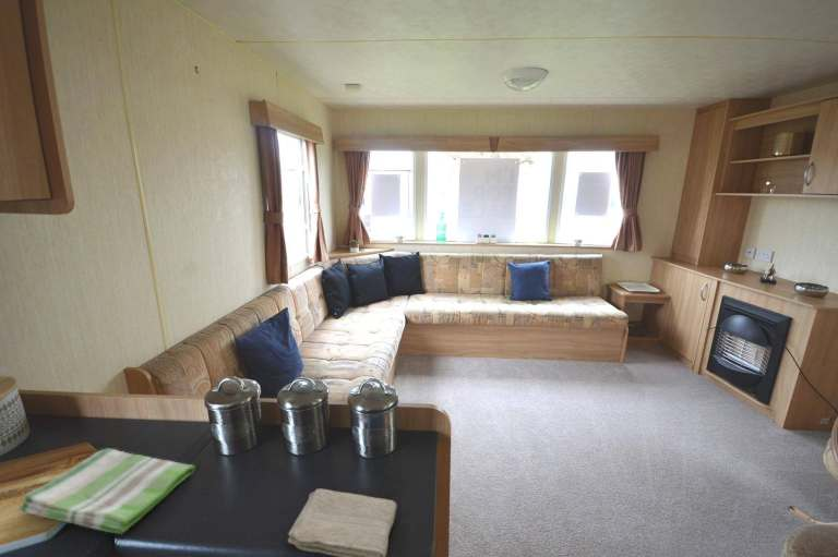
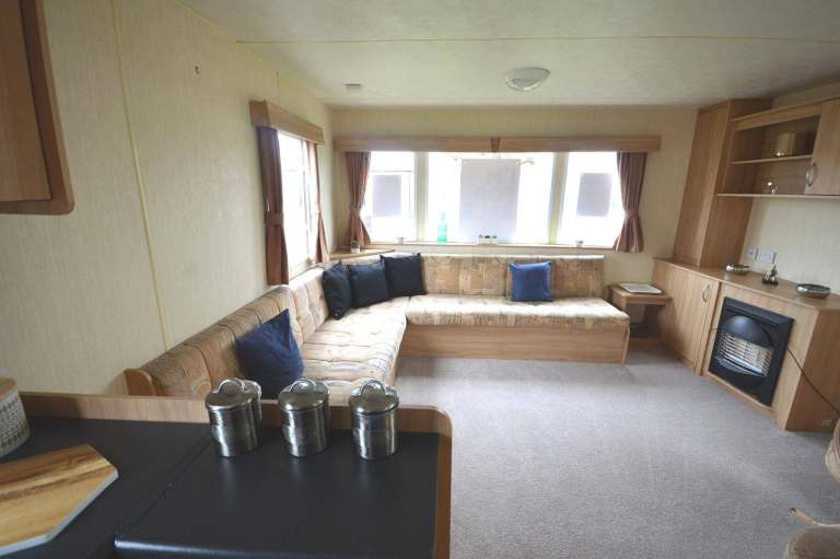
- dish towel (113, 483)
- washcloth (345, 520)
